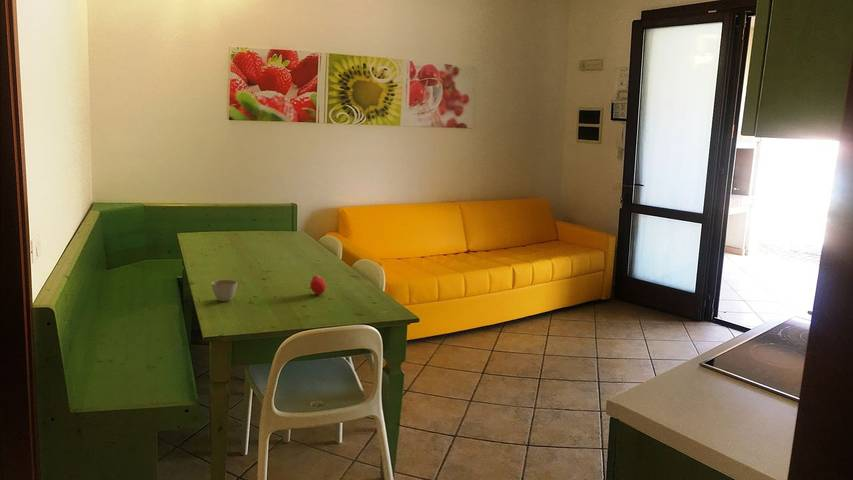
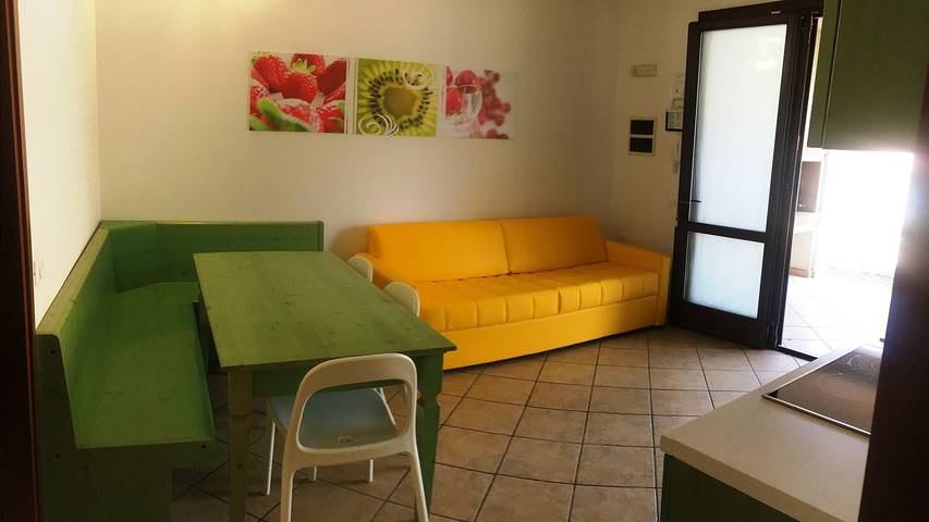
- flower pot (224, 291)
- fruit (317, 284)
